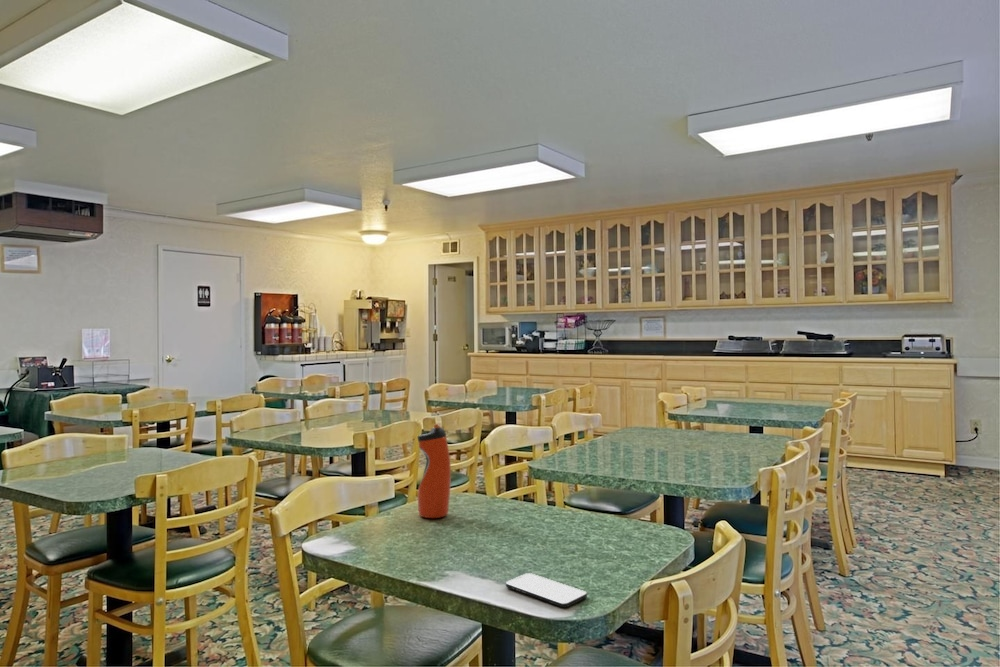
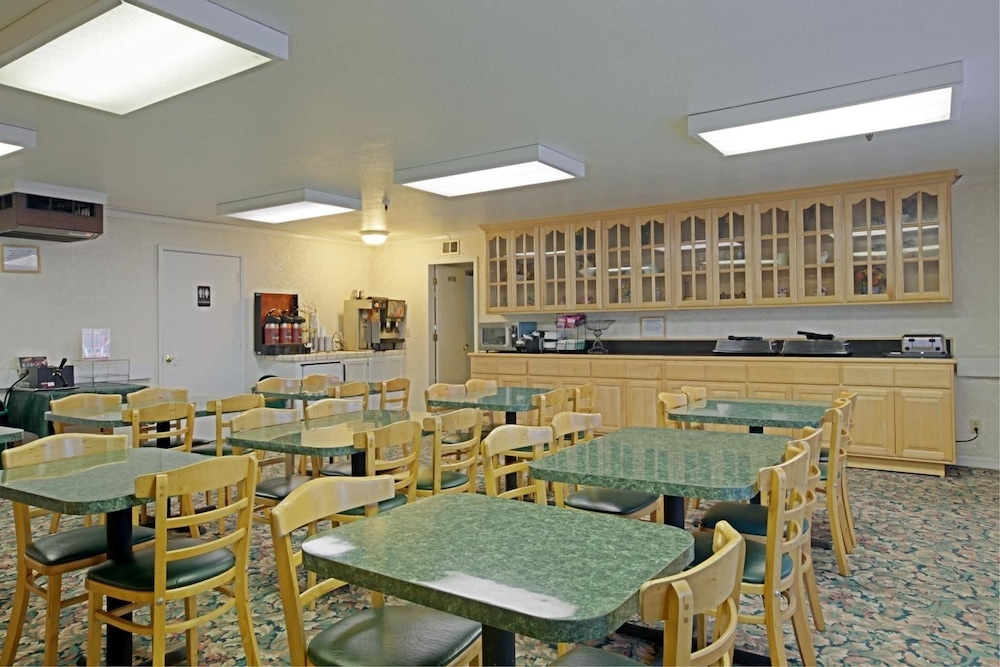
- smartphone (545, 589)
- water bottle (433, 469)
